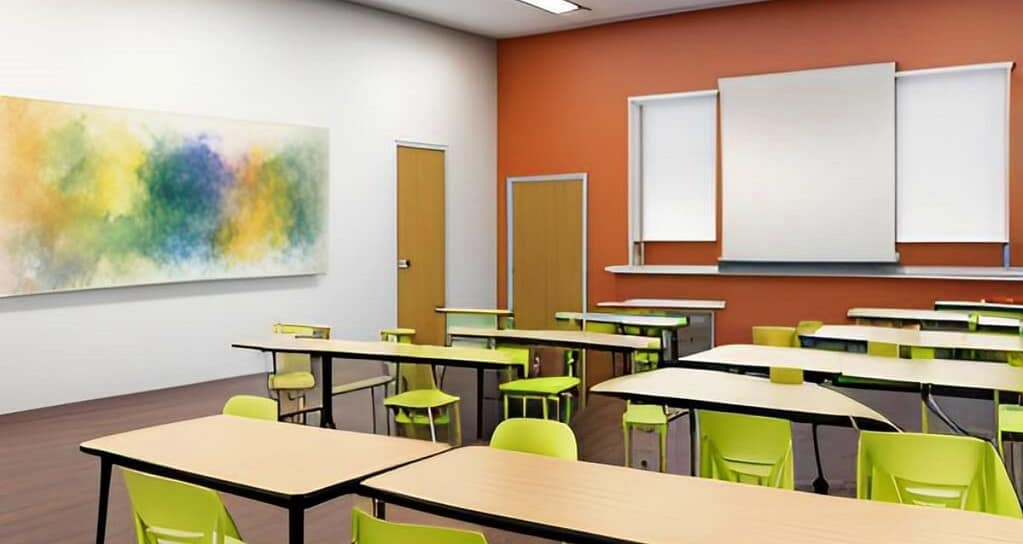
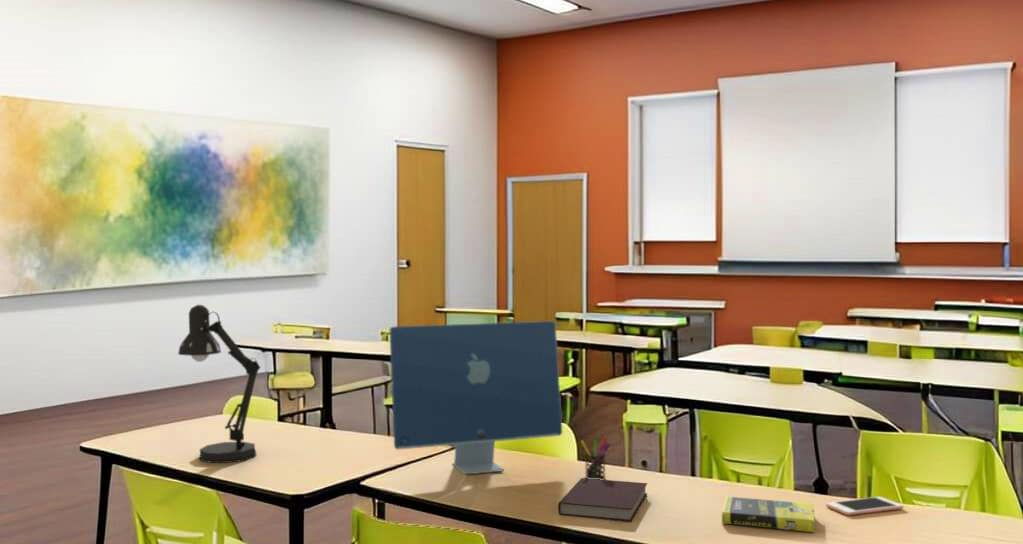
+ book (768, 513)
+ computer monitor (477, 396)
+ desk lamp (245, 388)
+ pen holder (596, 456)
+ cell phone (864, 505)
+ notebook (604, 498)
